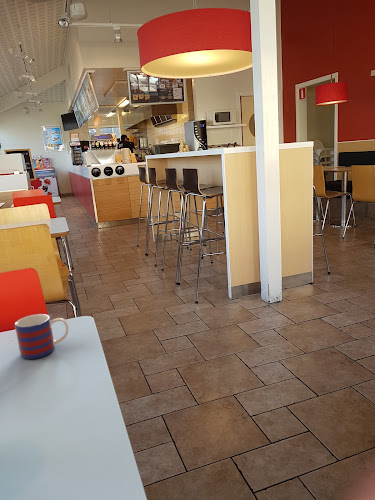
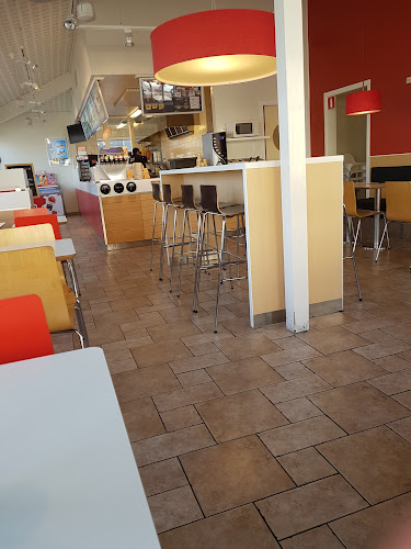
- mug (43, 334)
